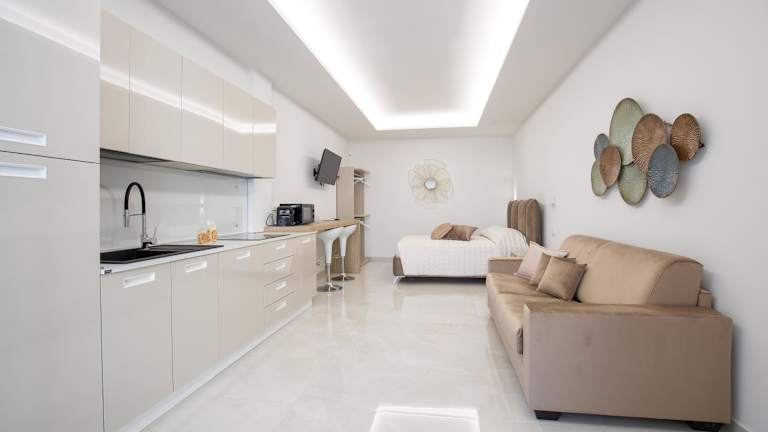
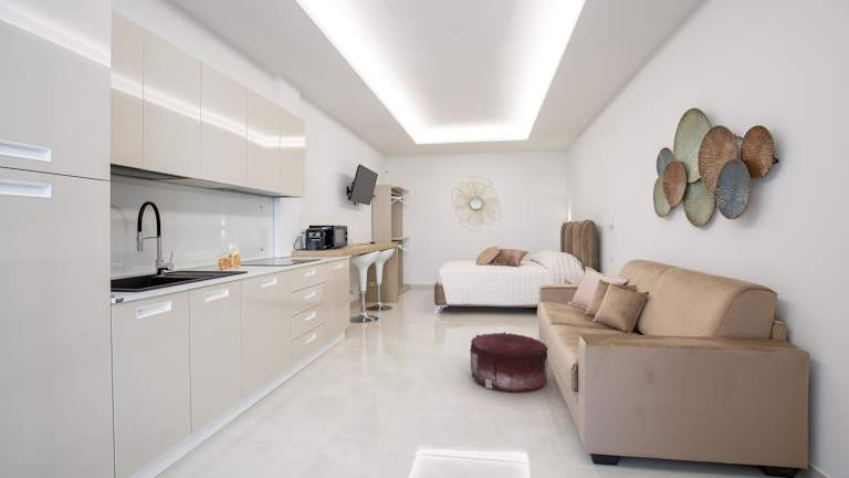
+ pouf (507, 357)
